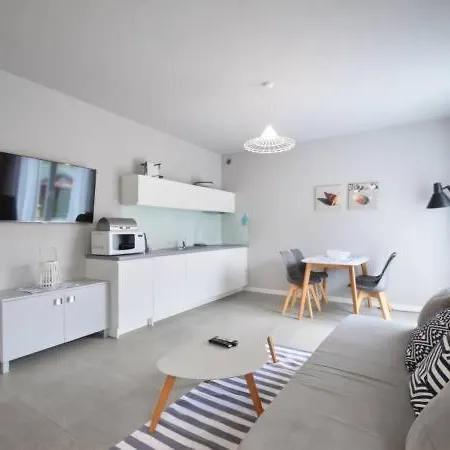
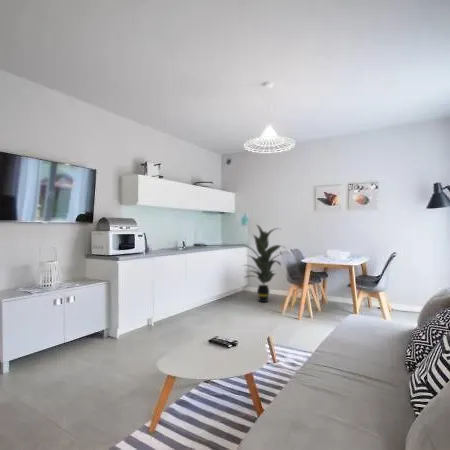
+ indoor plant (262, 262)
